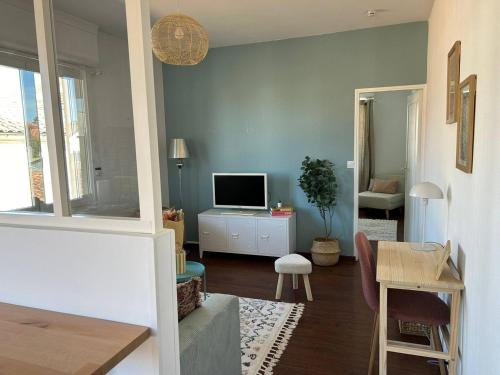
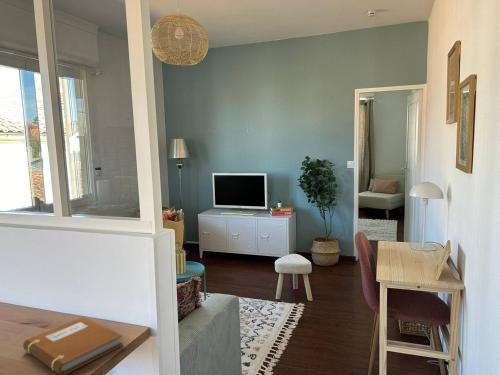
+ notebook (71, 342)
